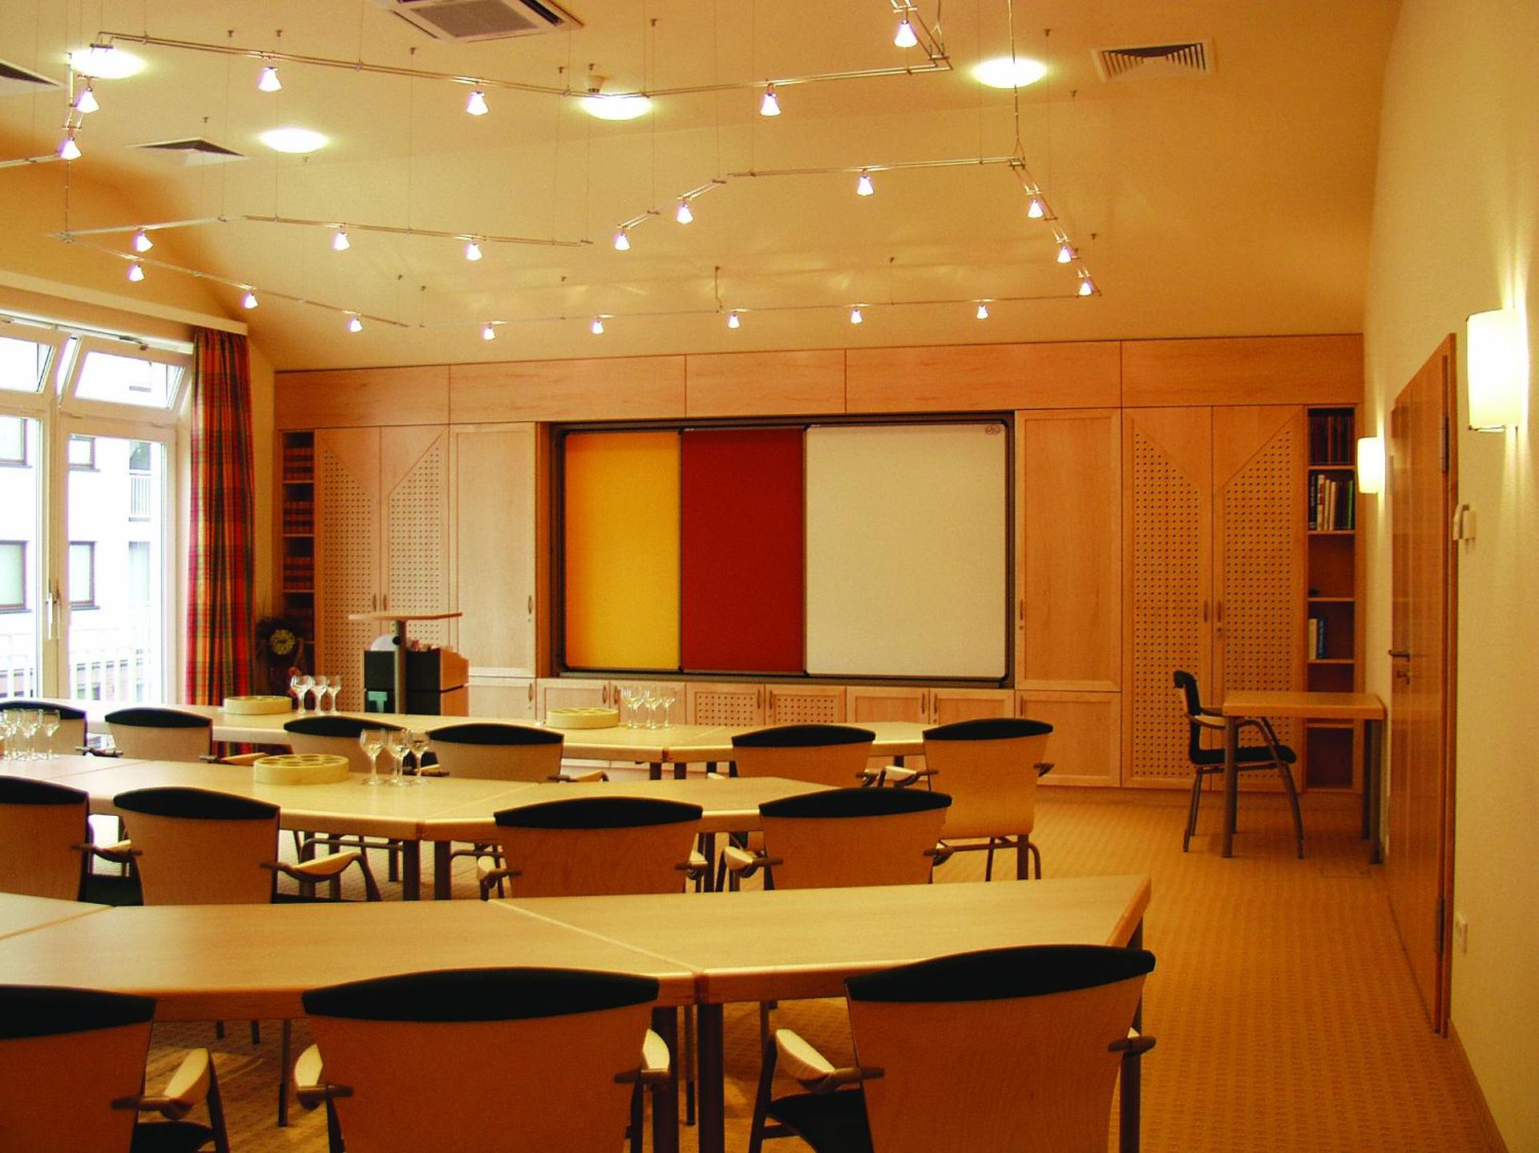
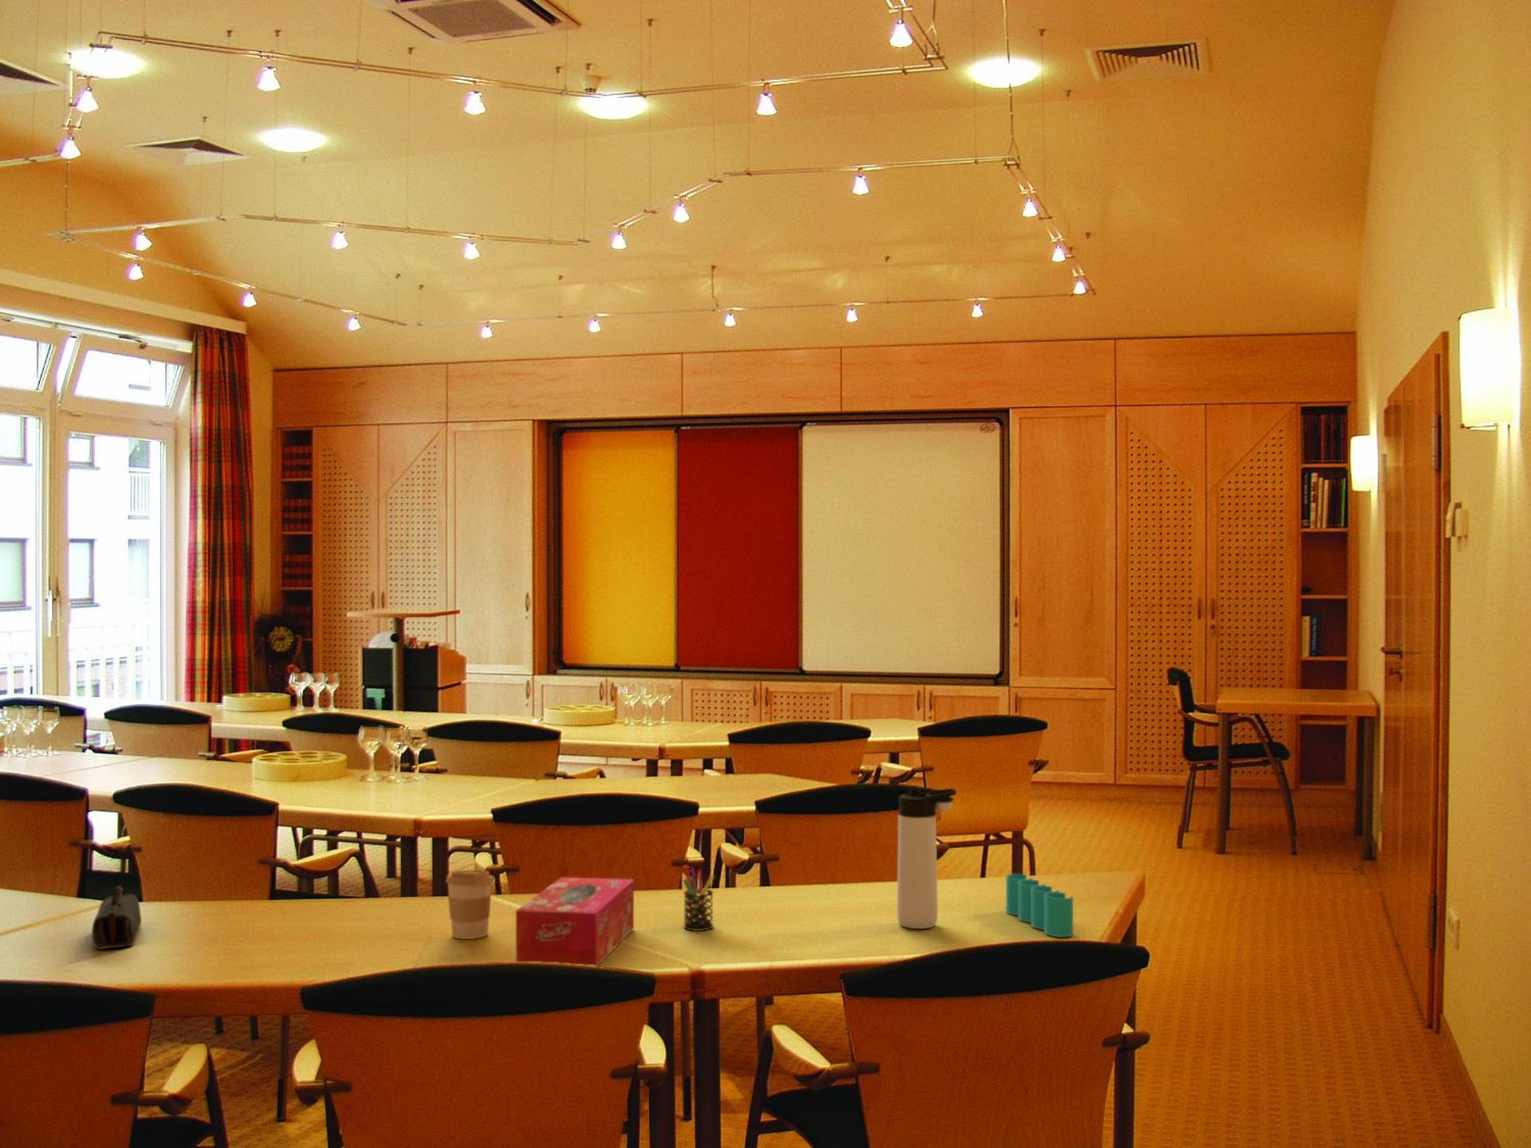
+ pen holder (1038, 904)
+ coffee cup (470, 902)
+ pen holder (694, 897)
+ tissue box (577, 919)
+ thermos bottle (927, 856)
+ pencil case (117, 910)
